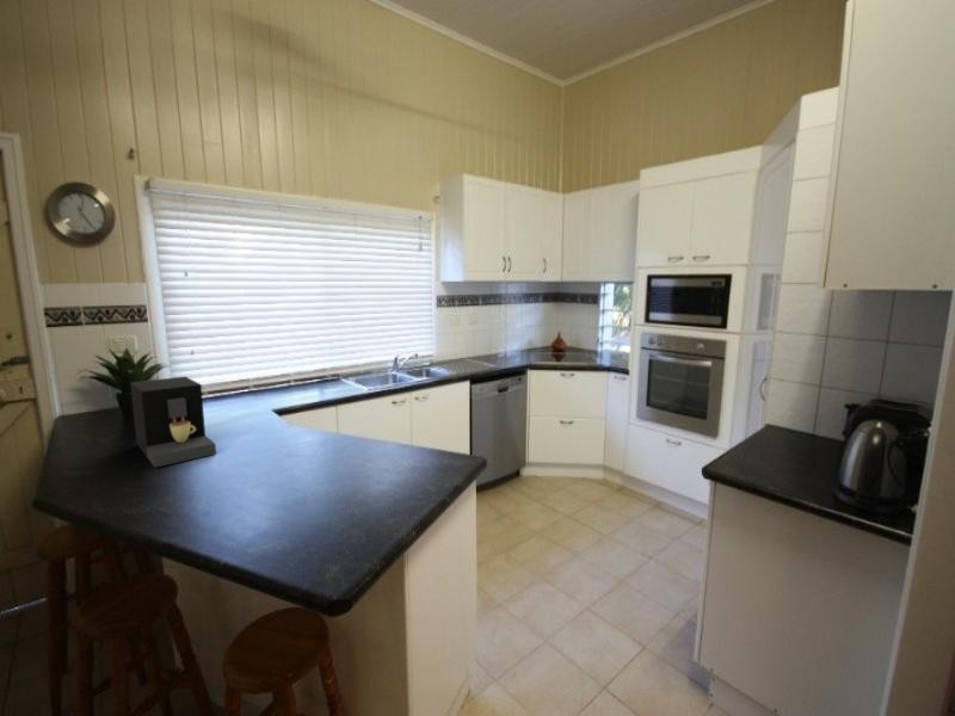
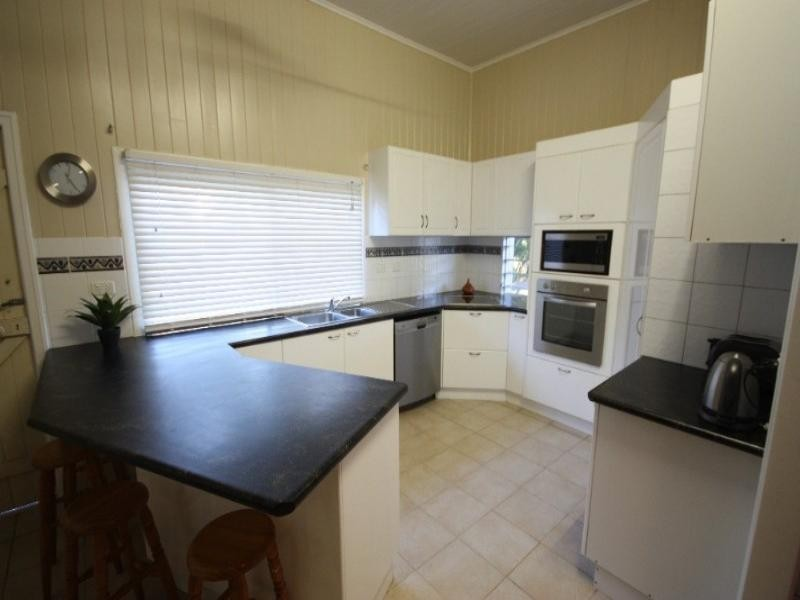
- coffee maker (171, 418)
